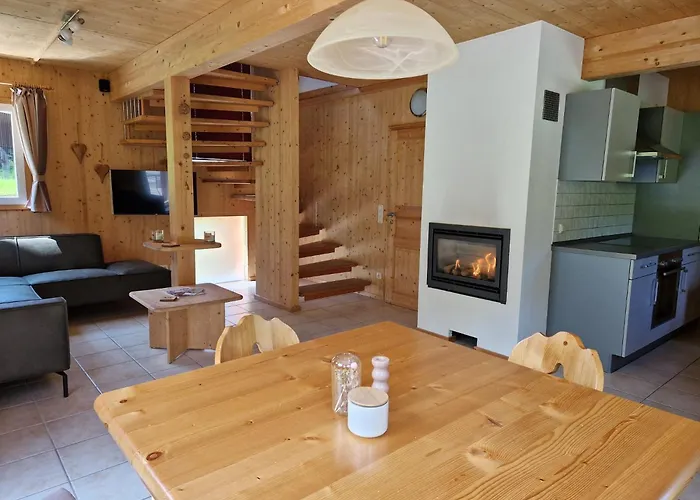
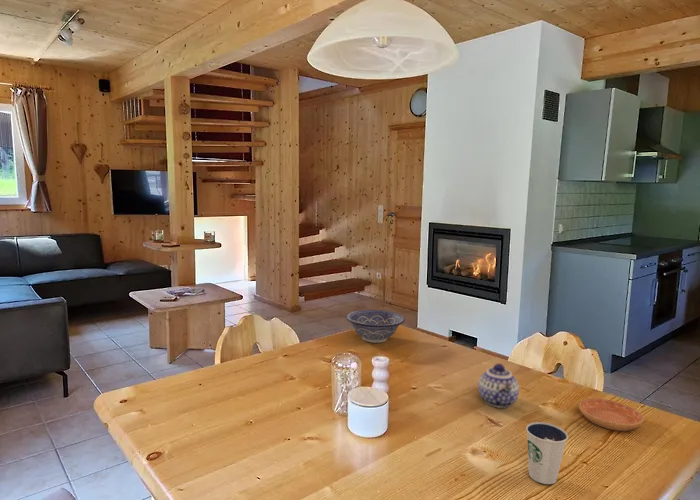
+ teapot (498, 383)
+ saucer (610, 415)
+ decorative bowl (374, 328)
+ dixie cup (544, 454)
